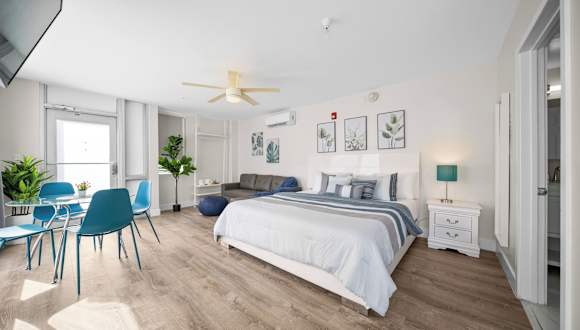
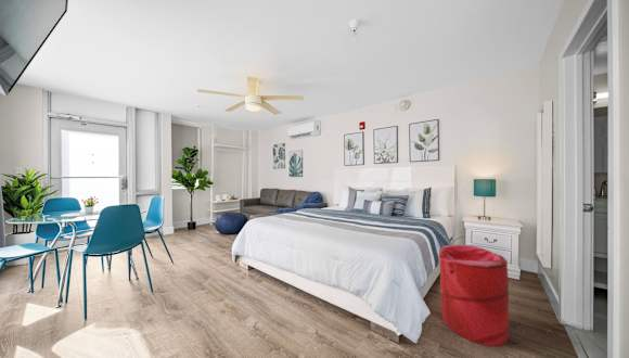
+ laundry hamper (471, 289)
